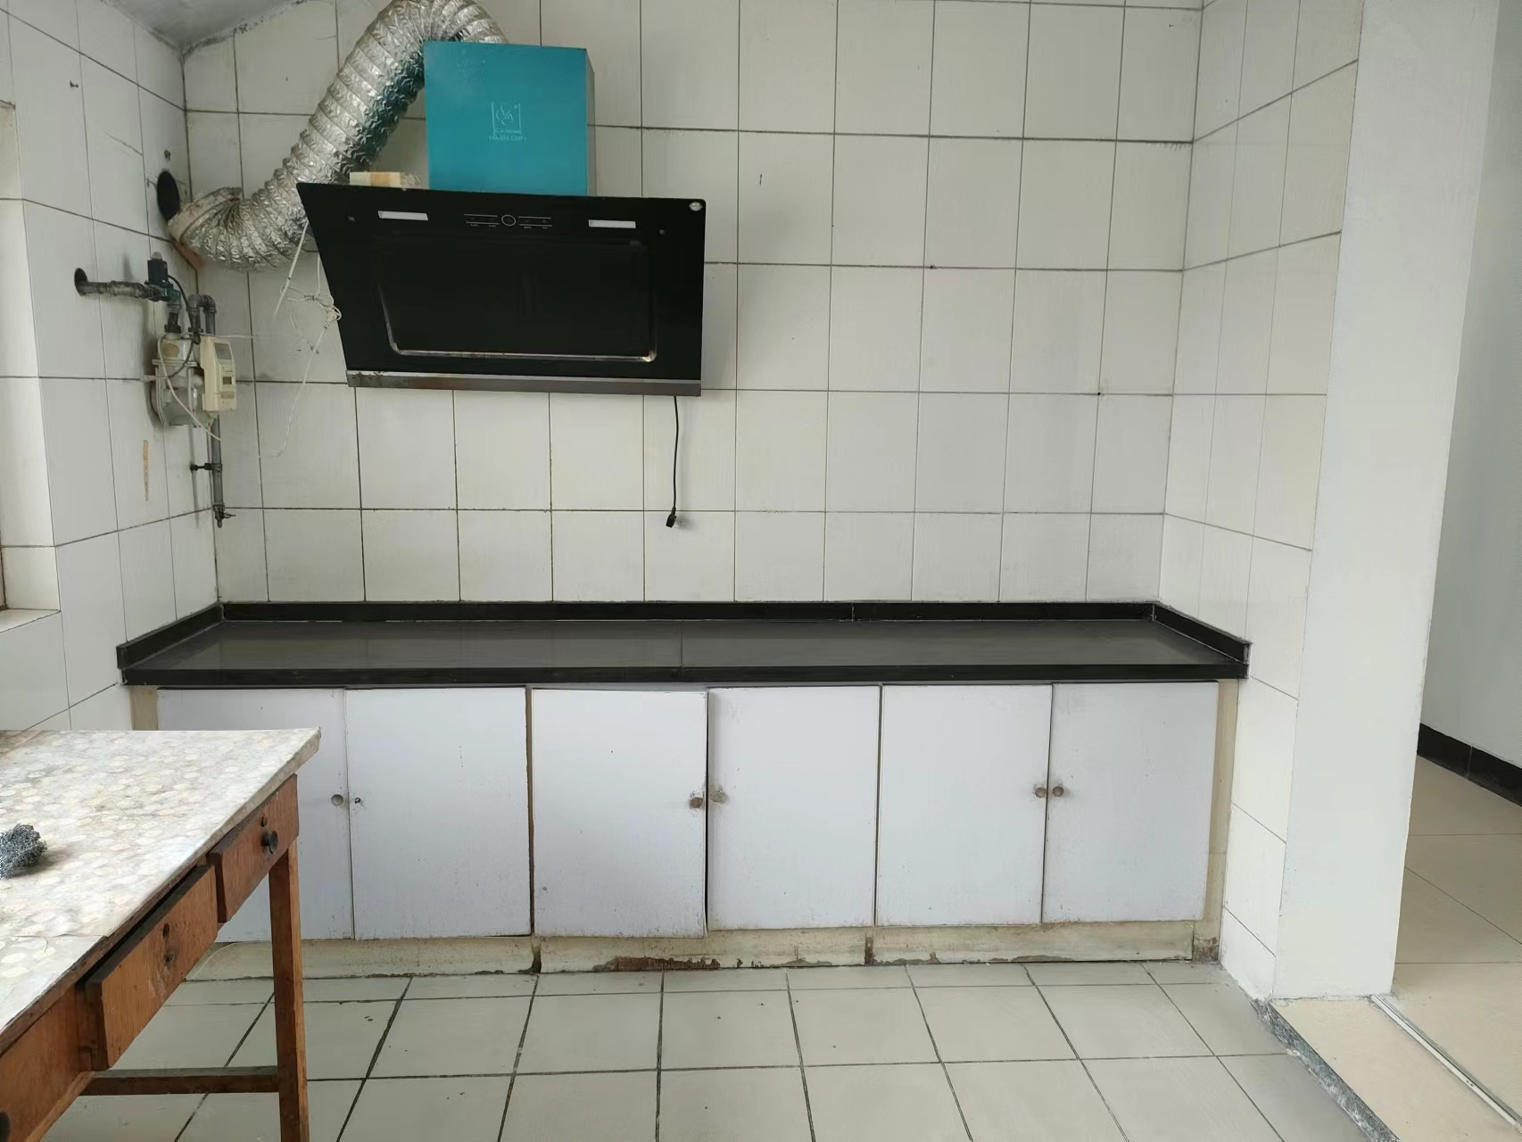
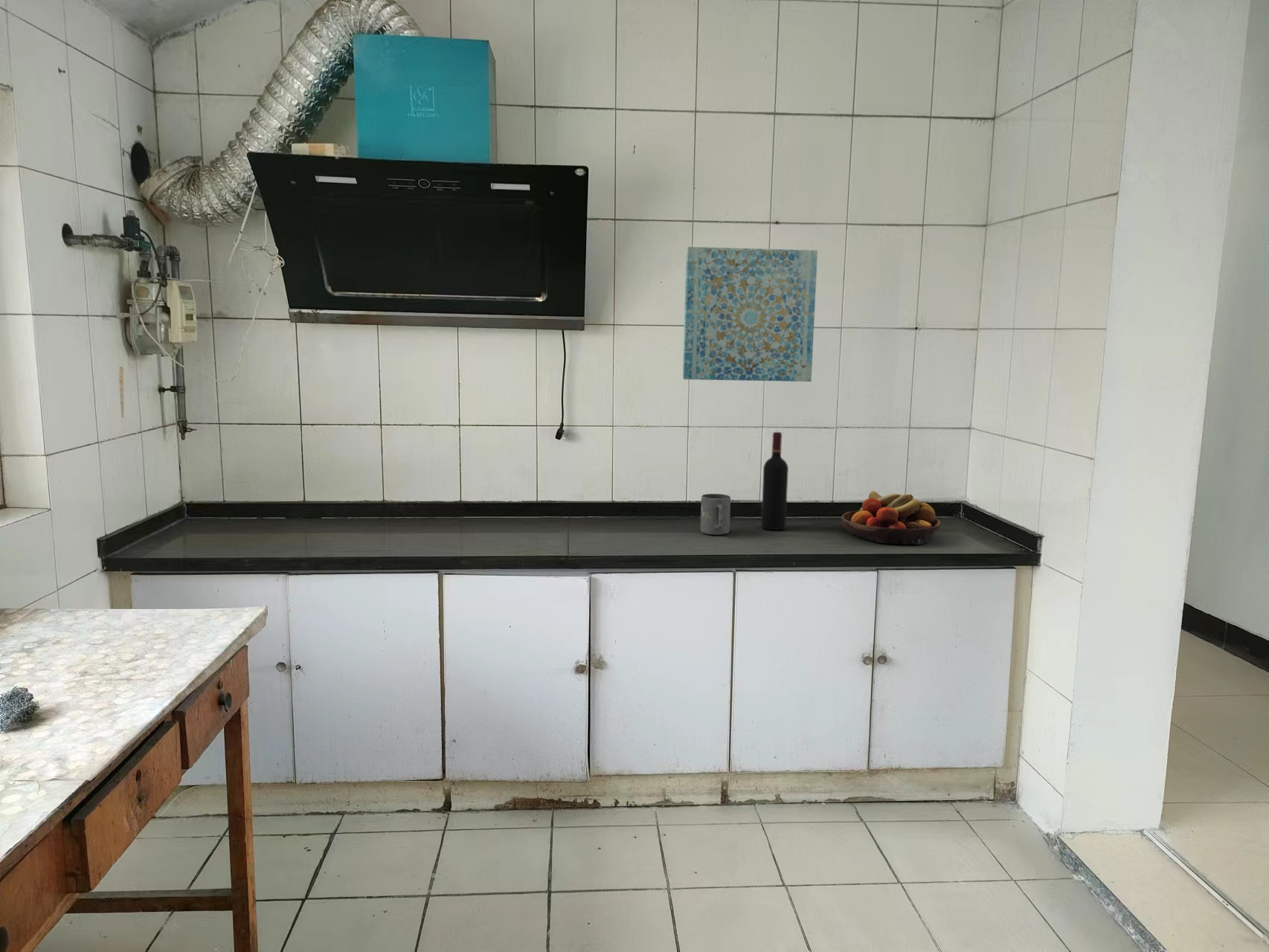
+ wine bottle (775, 480)
+ wall art (749, 315)
+ mug (716, 515)
+ fruit bowl (890, 515)
